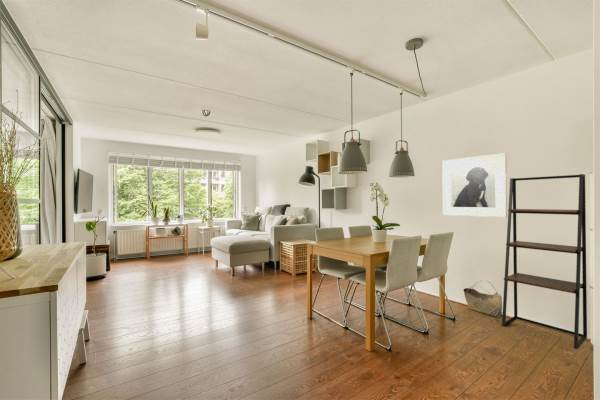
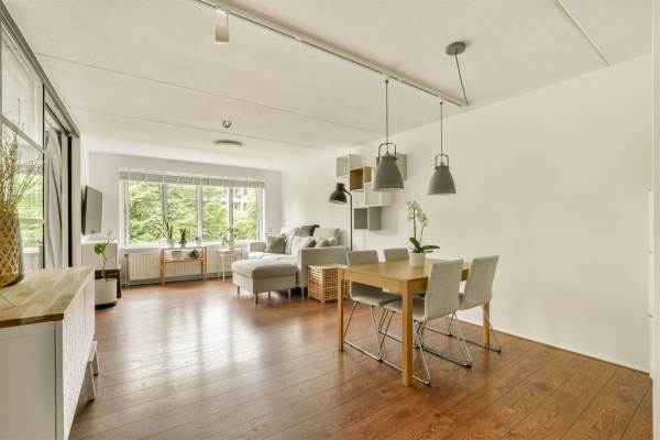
- basket (481, 297)
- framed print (472, 186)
- shelving unit (541, 249)
